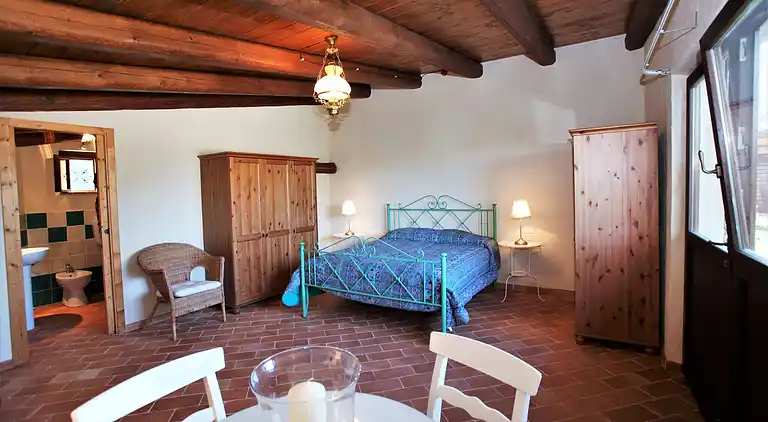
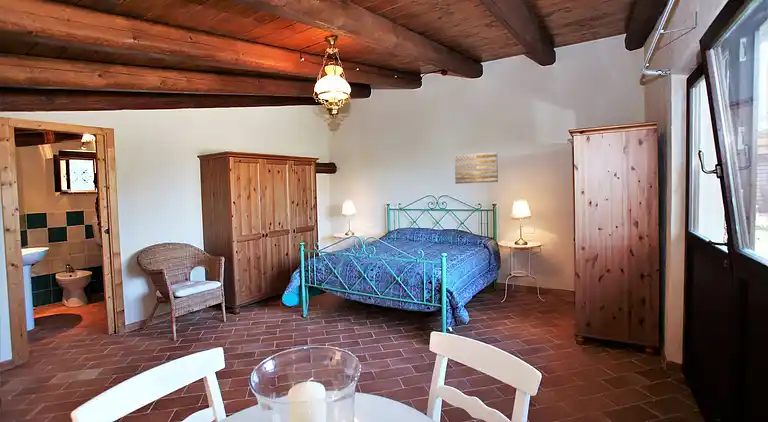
+ wall art (475, 168)
